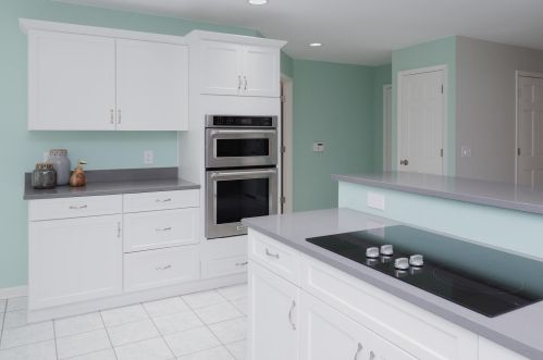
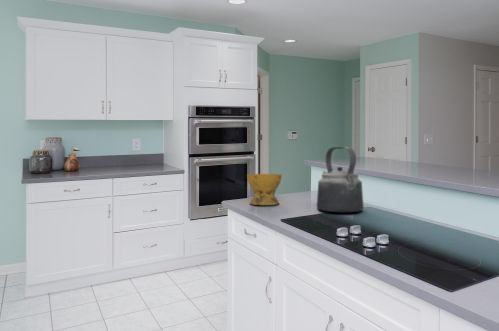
+ bowl (264, 188)
+ kettle (337, 178)
